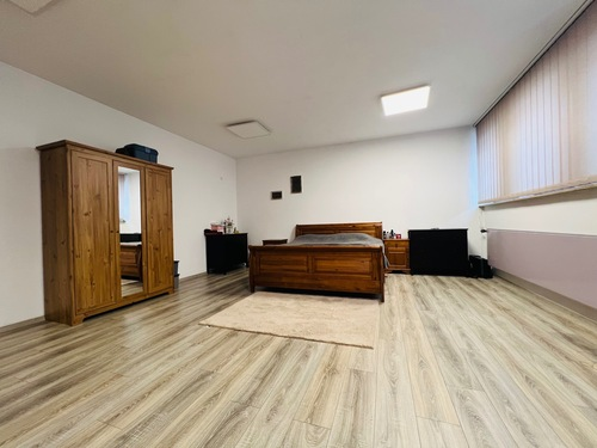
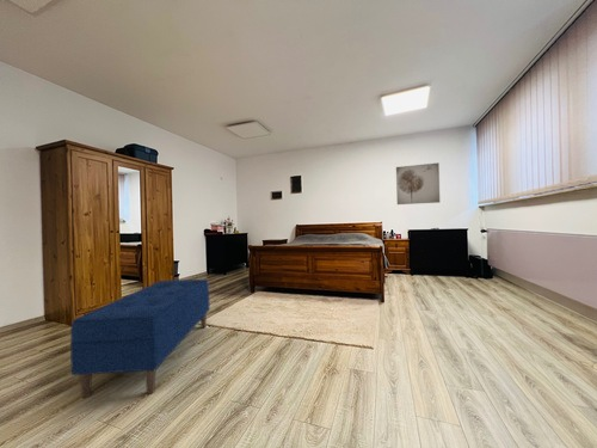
+ wall art (417, 184)
+ bench (158, 323)
